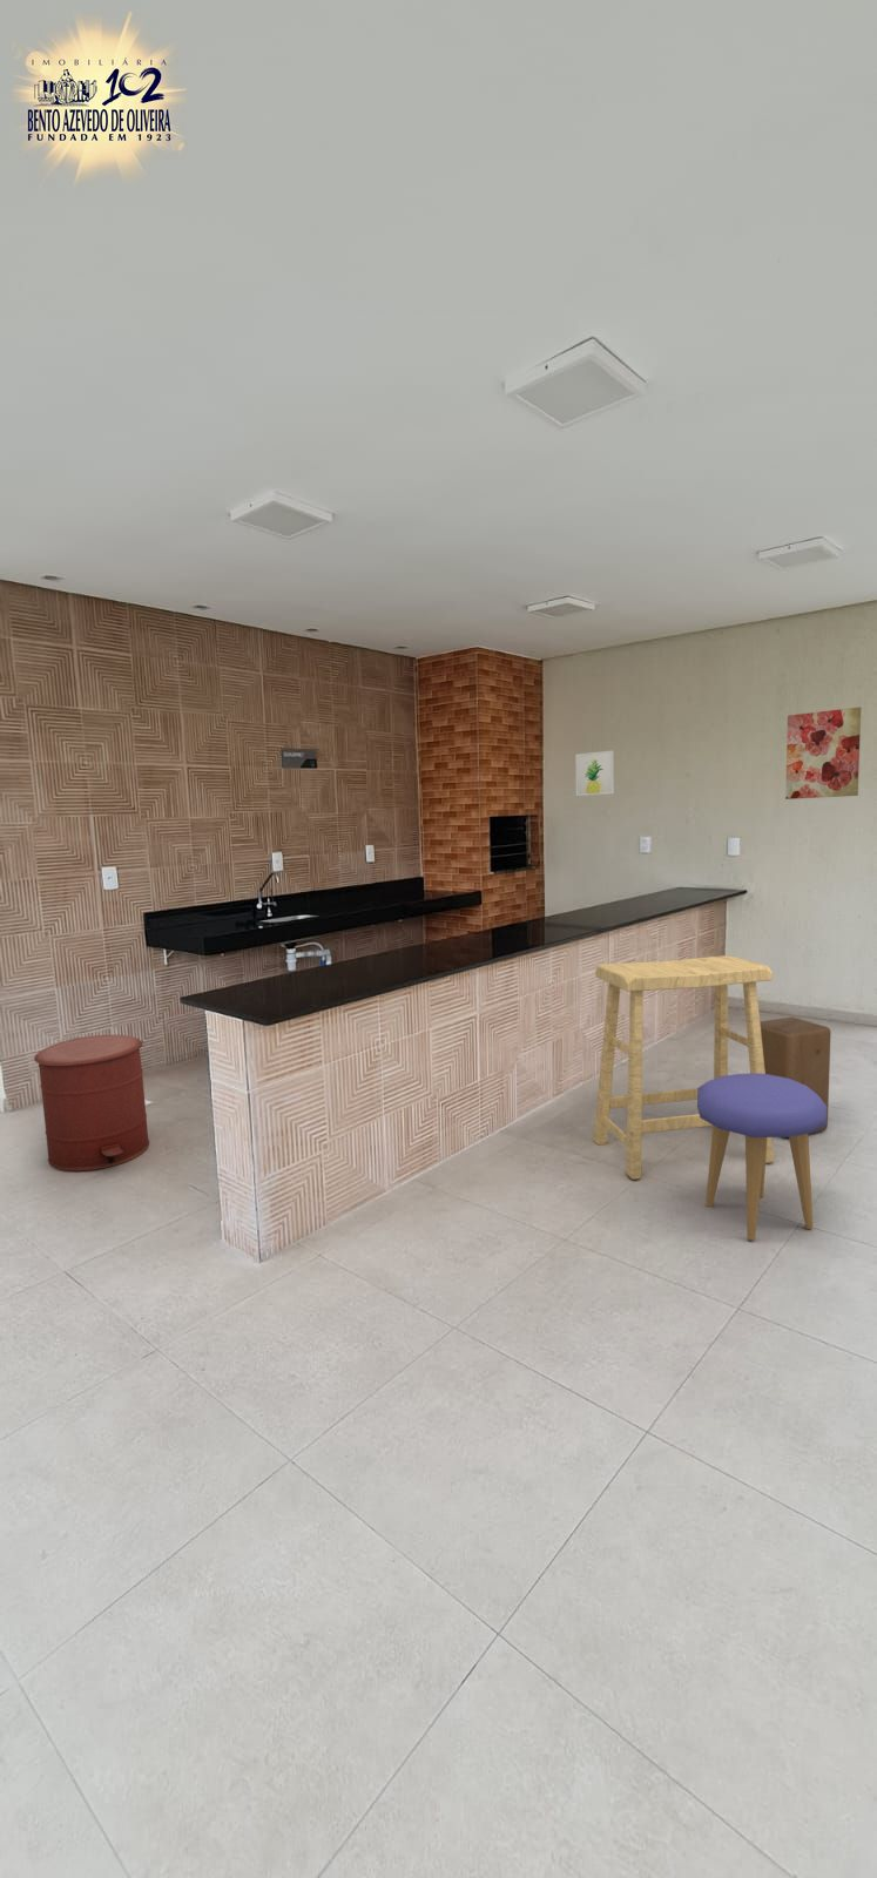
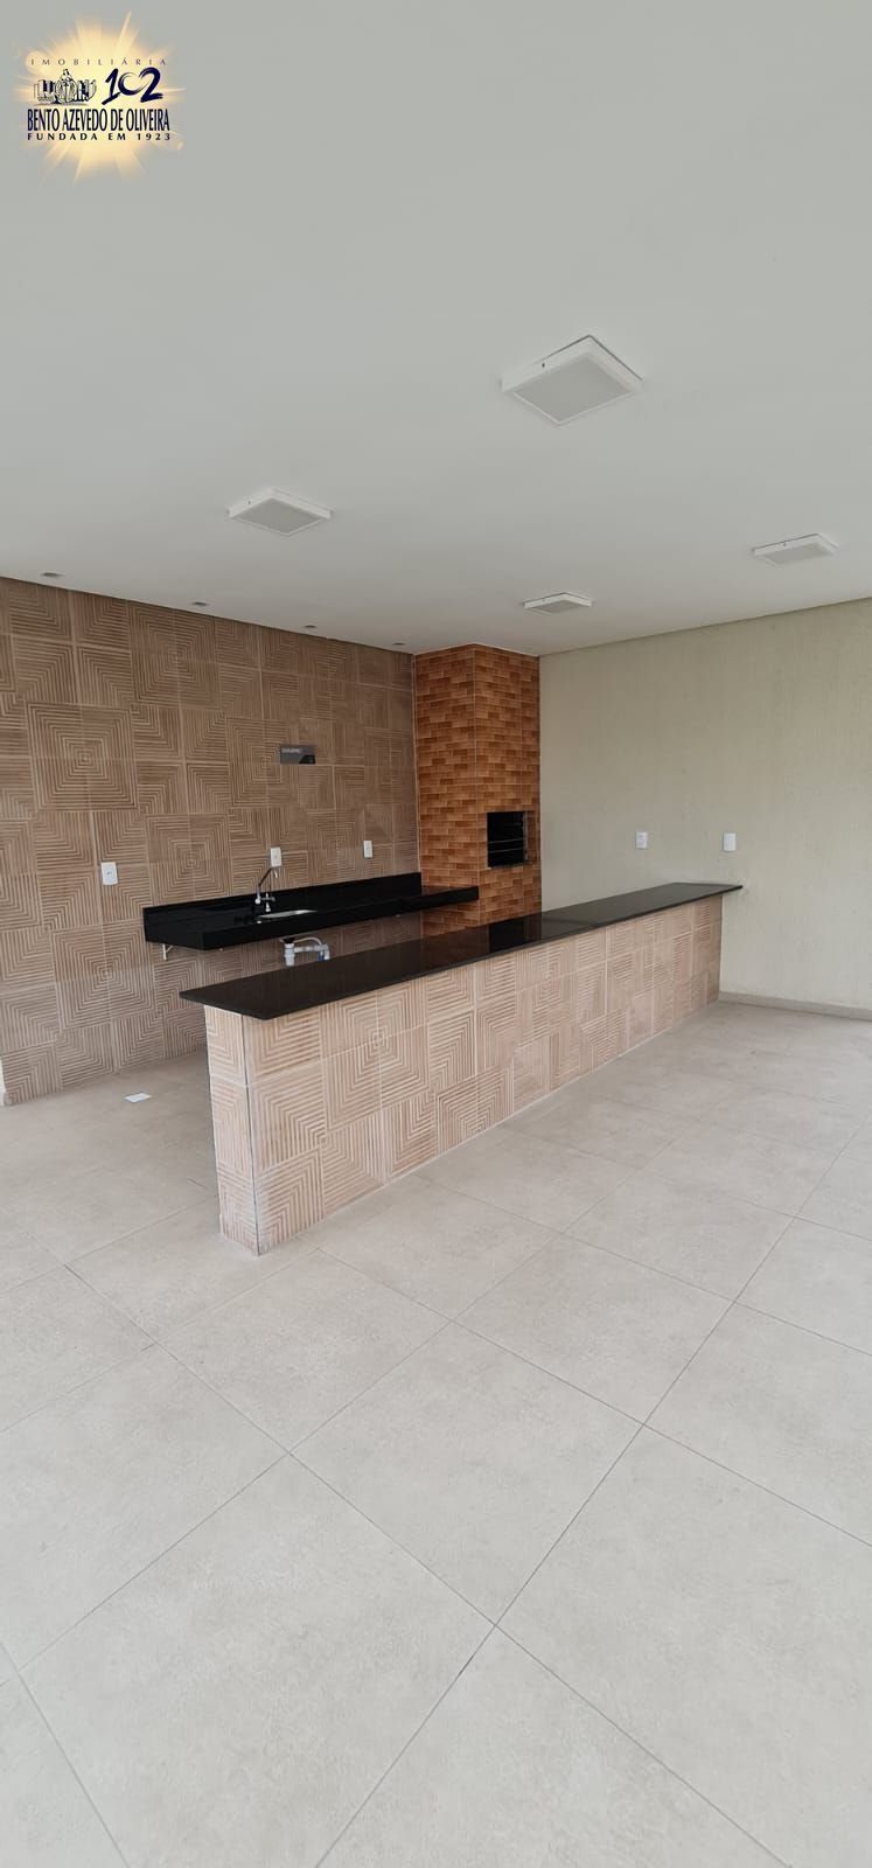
- wall art (822, 755)
- stool (681, 1089)
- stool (790, 1076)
- trash can (95, 1098)
- wall art (594, 774)
- stool (757, 1152)
